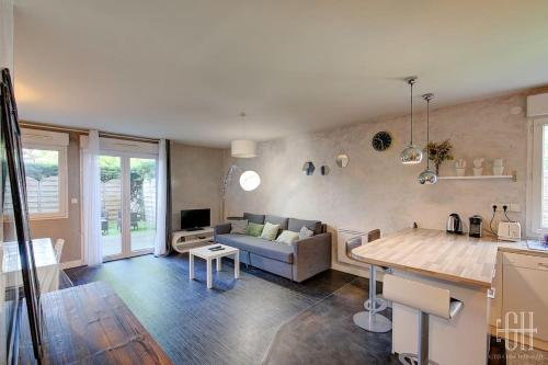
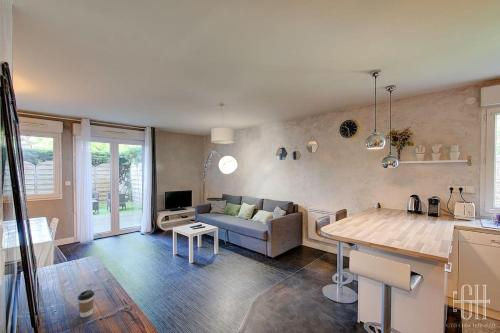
+ coffee cup (86, 303)
